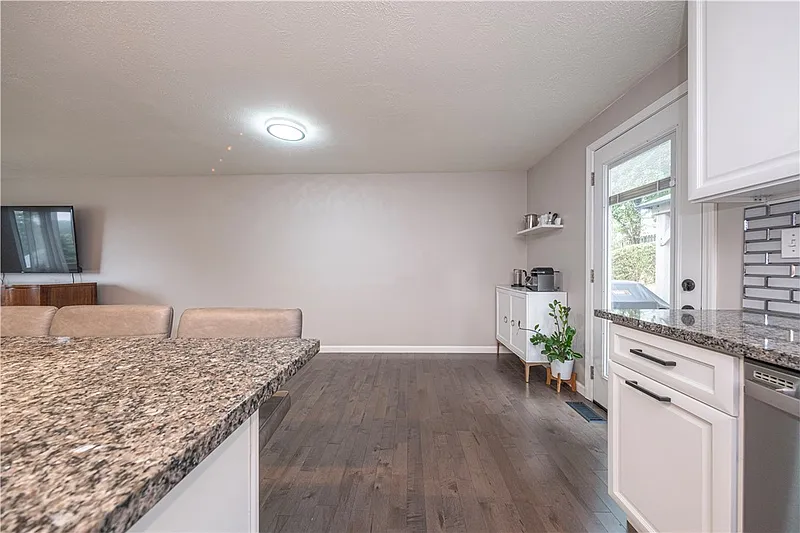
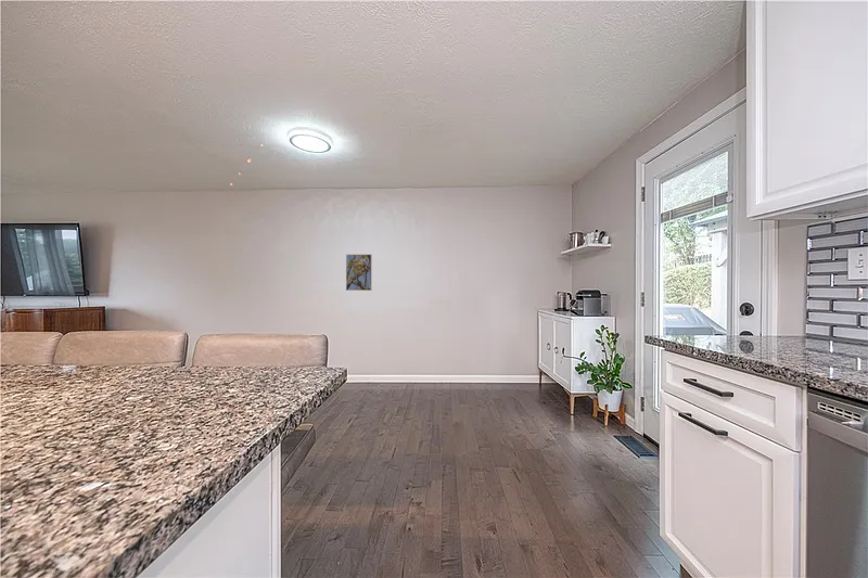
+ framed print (358, 272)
